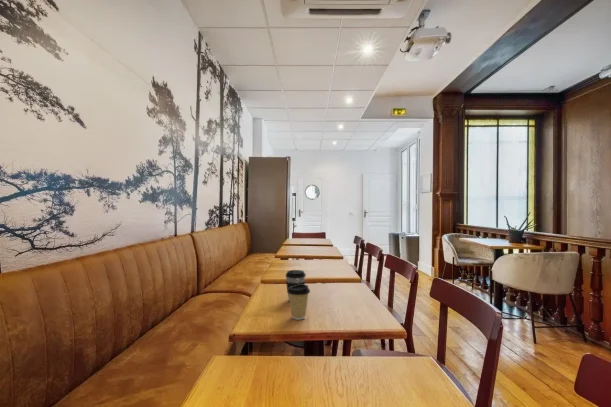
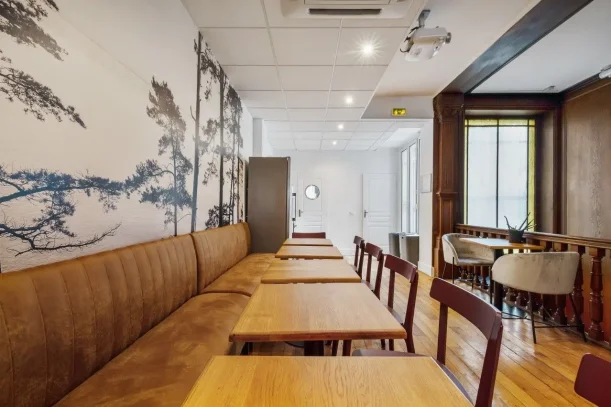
- coffee cup (294, 285)
- coffee cup (298, 301)
